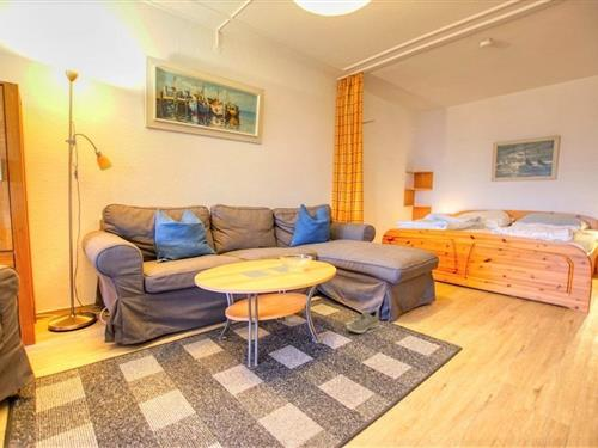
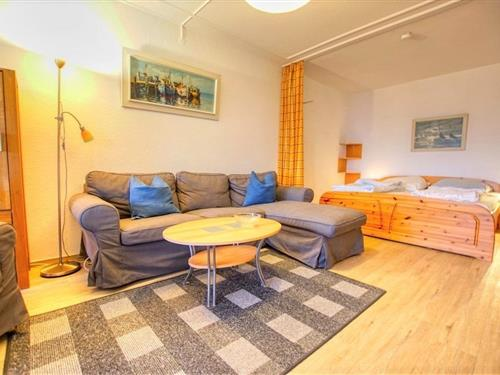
- sneaker (362, 320)
